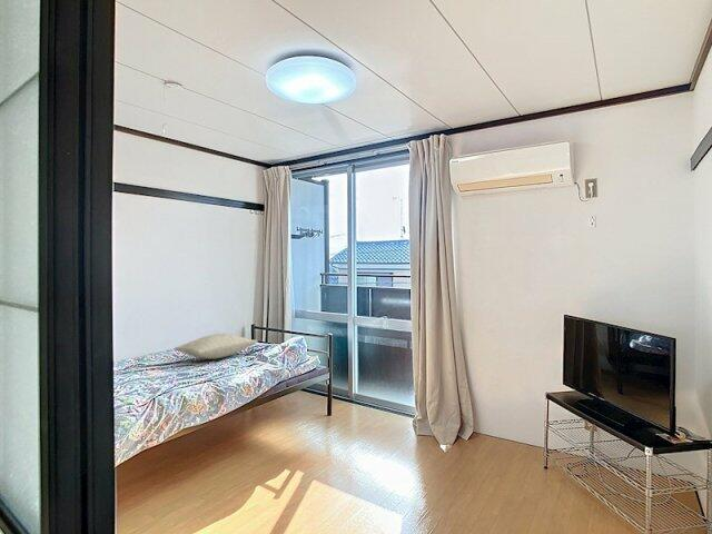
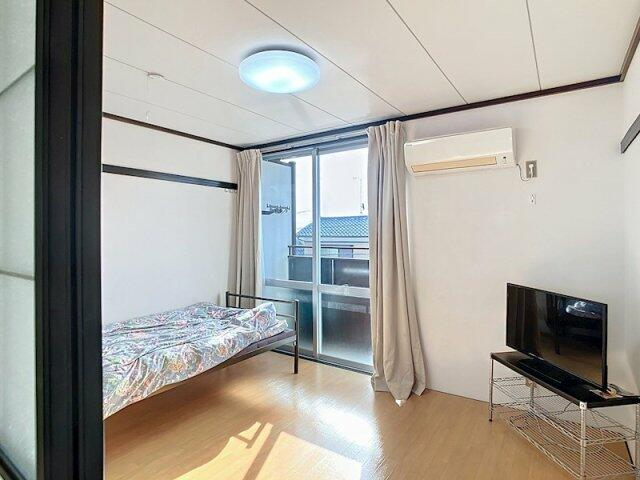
- pillow (217, 346)
